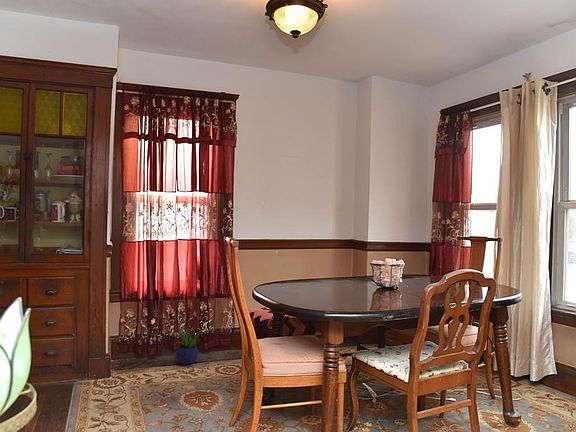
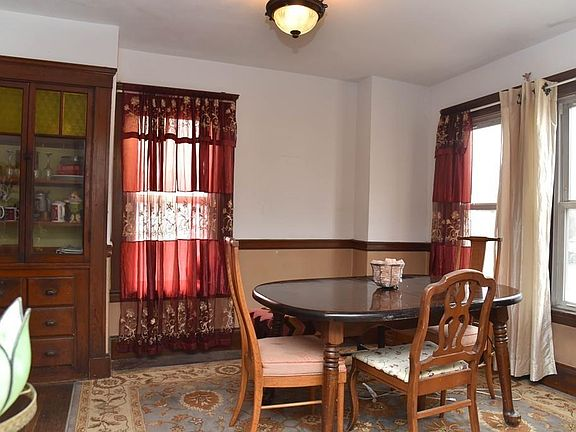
- potted plant (188, 344)
